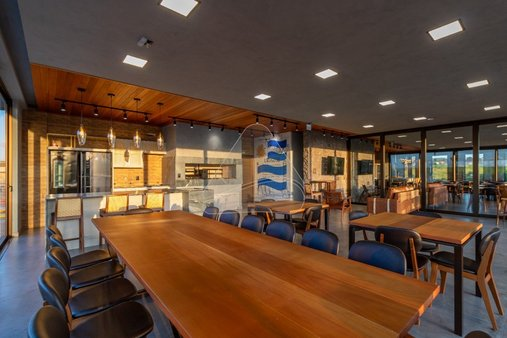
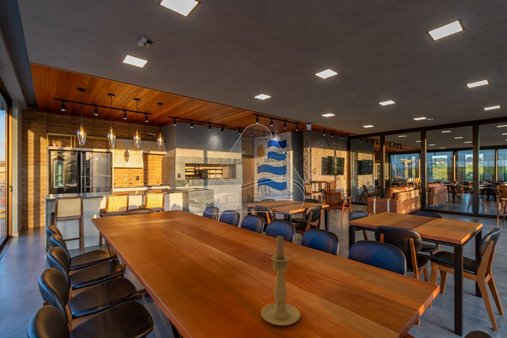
+ candle holder (280, 275)
